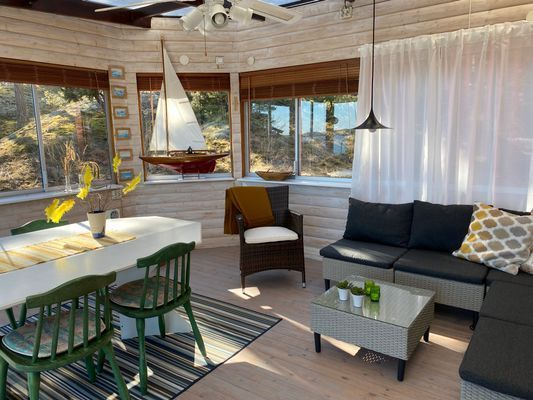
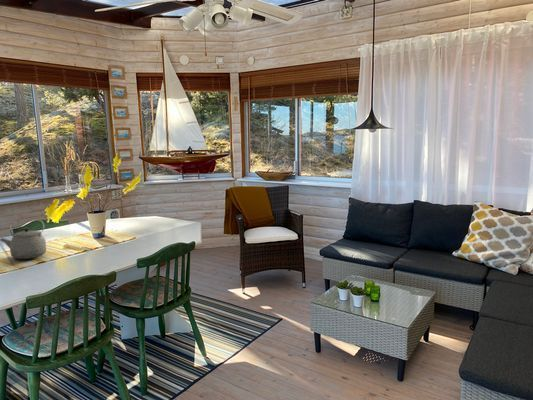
+ tea kettle (22, 238)
